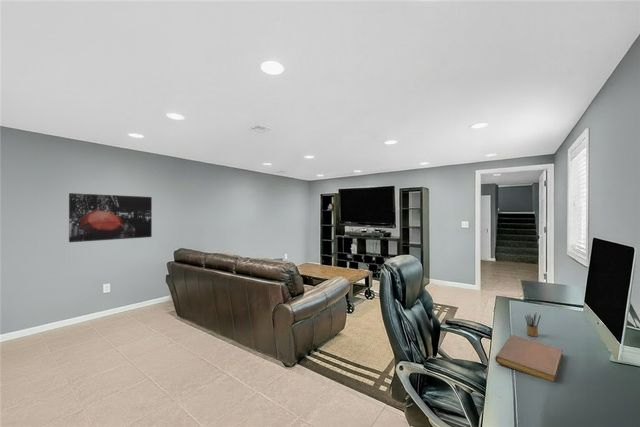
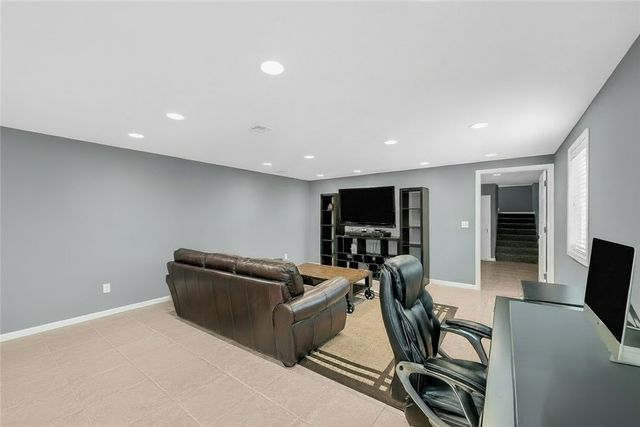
- pencil box (532, 324)
- notebook (529, 355)
- wall art (114, 217)
